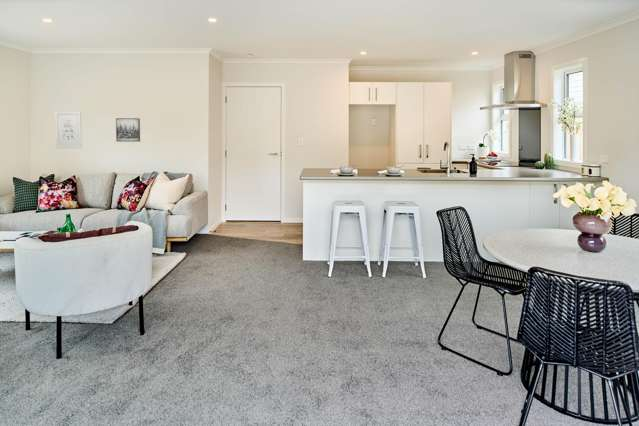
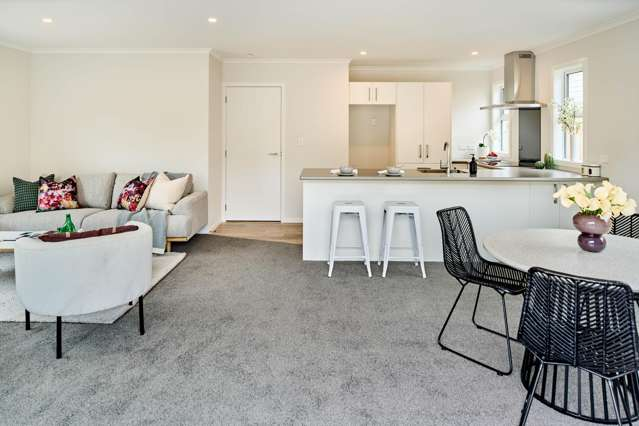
- wall art (128, 129)
- wall art (68, 130)
